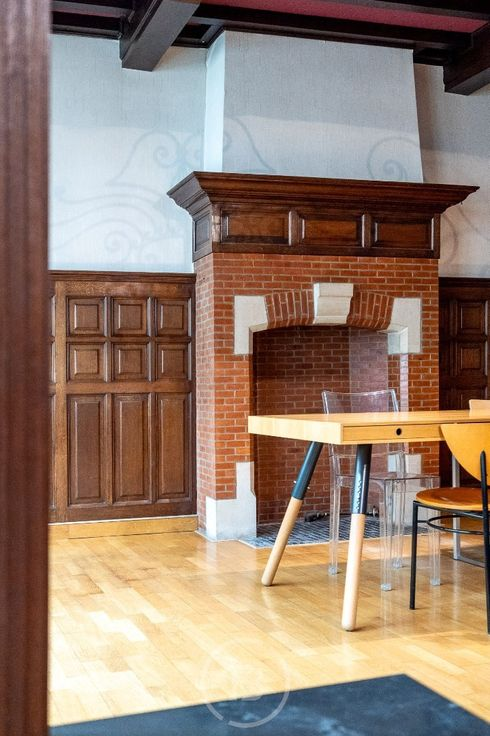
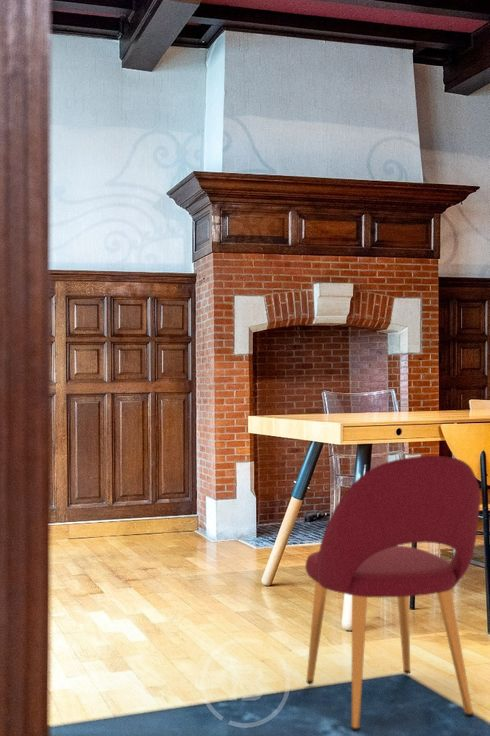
+ dining chair (387, 575)
